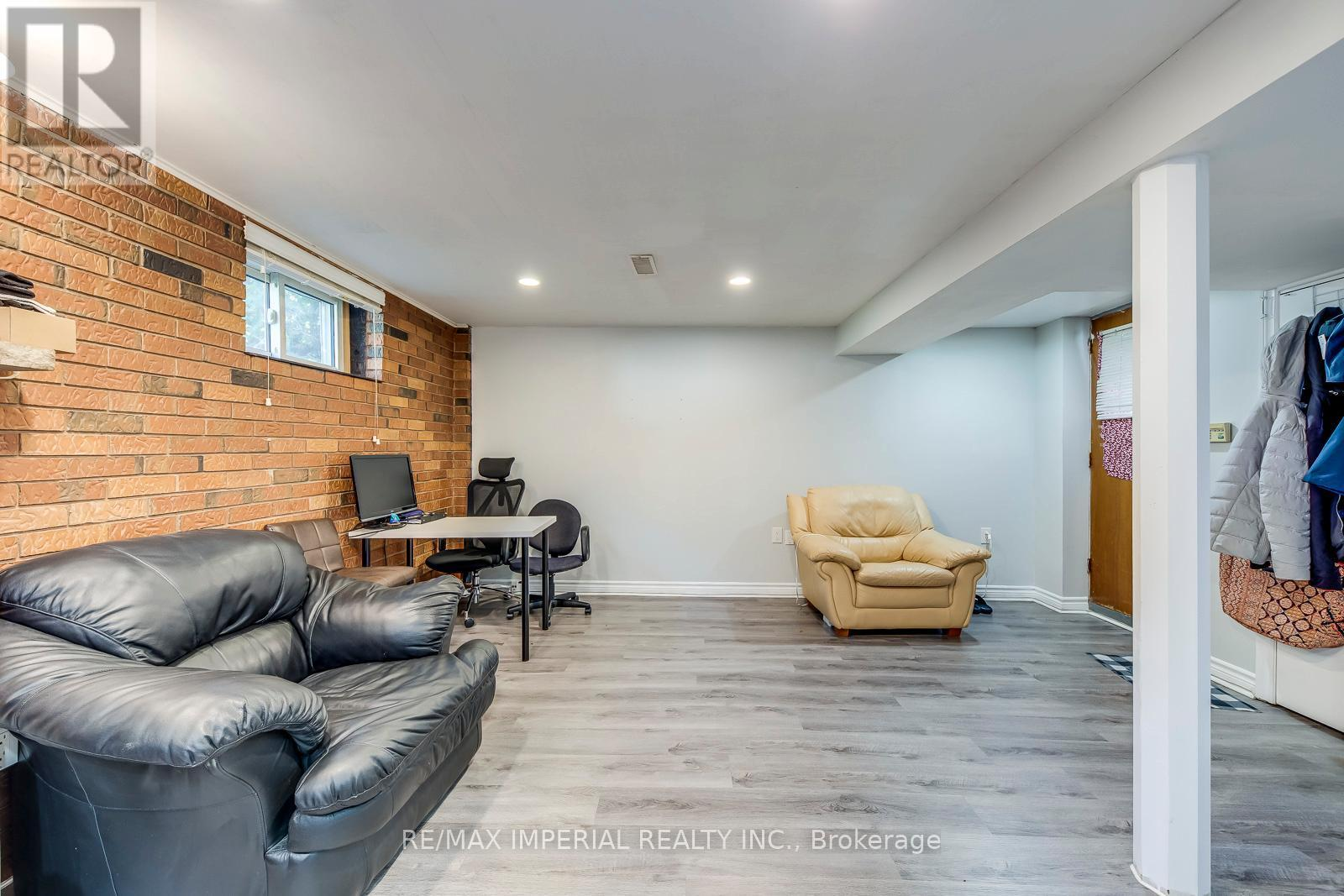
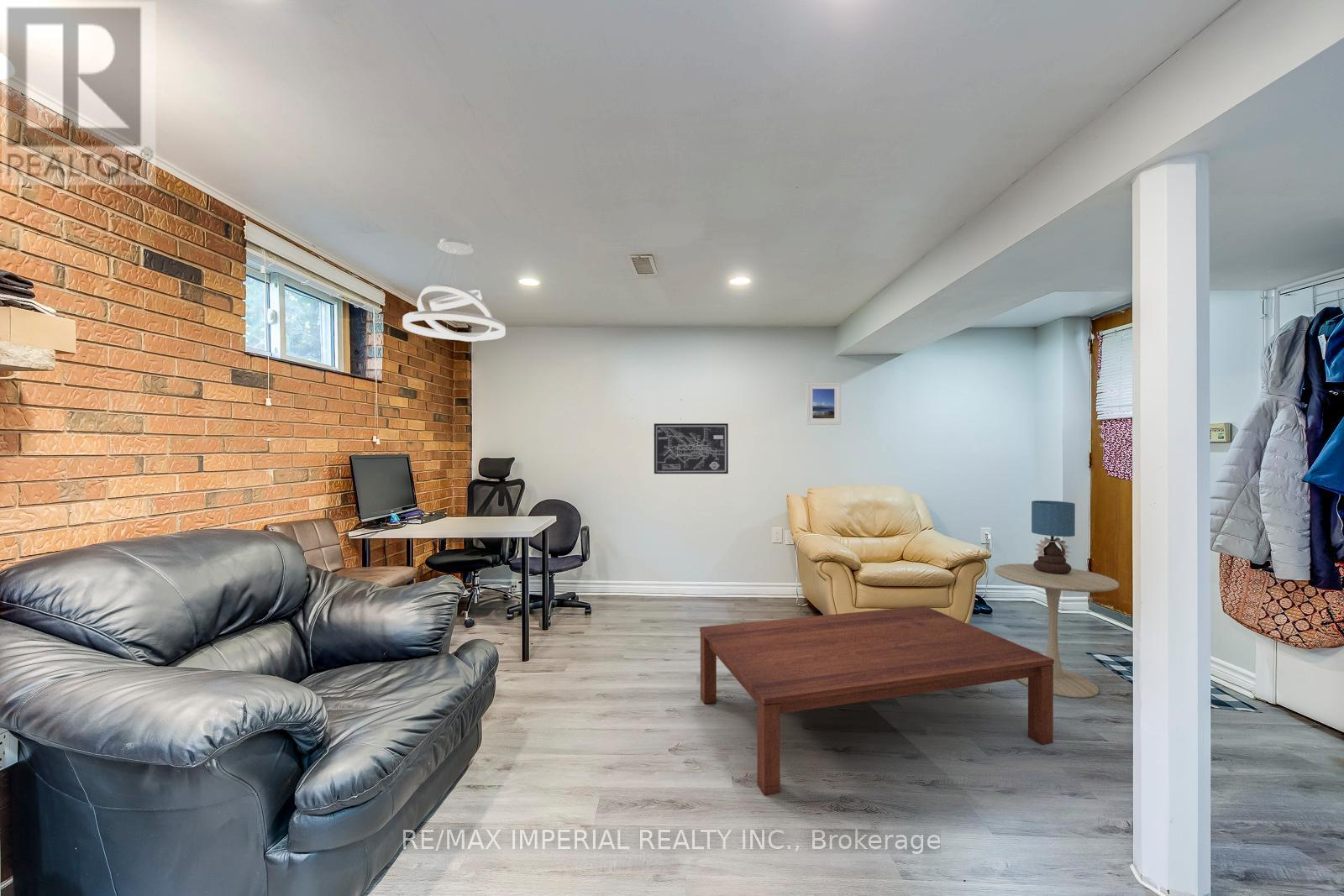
+ pendant light (455, 290)
+ side table (1053, 627)
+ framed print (823, 403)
+ coffee table (862, 680)
+ wall art (690, 448)
+ table lamp (1053, 536)
